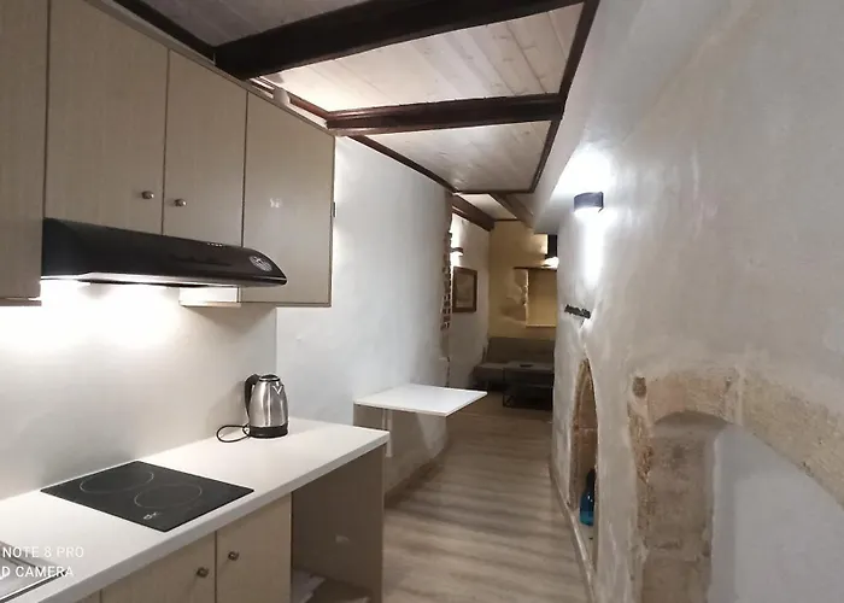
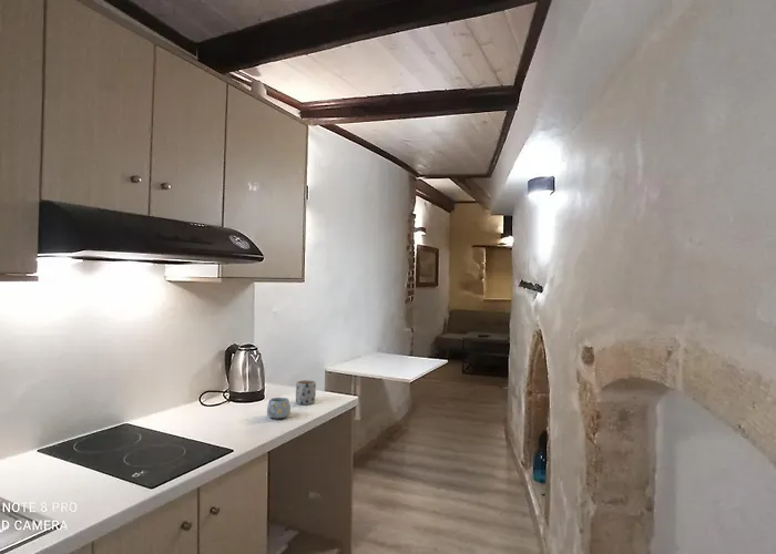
+ mug (276, 409)
+ mug (304, 392)
